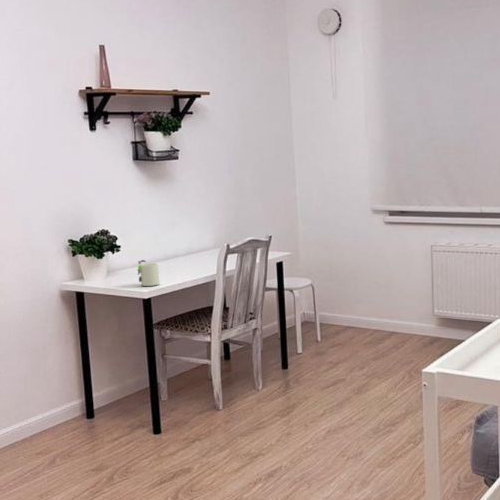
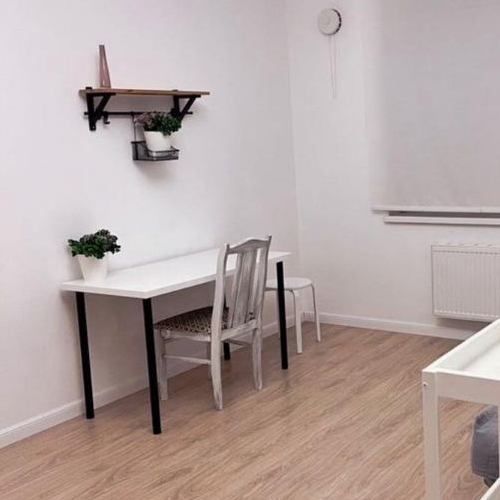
- mug (149, 272)
